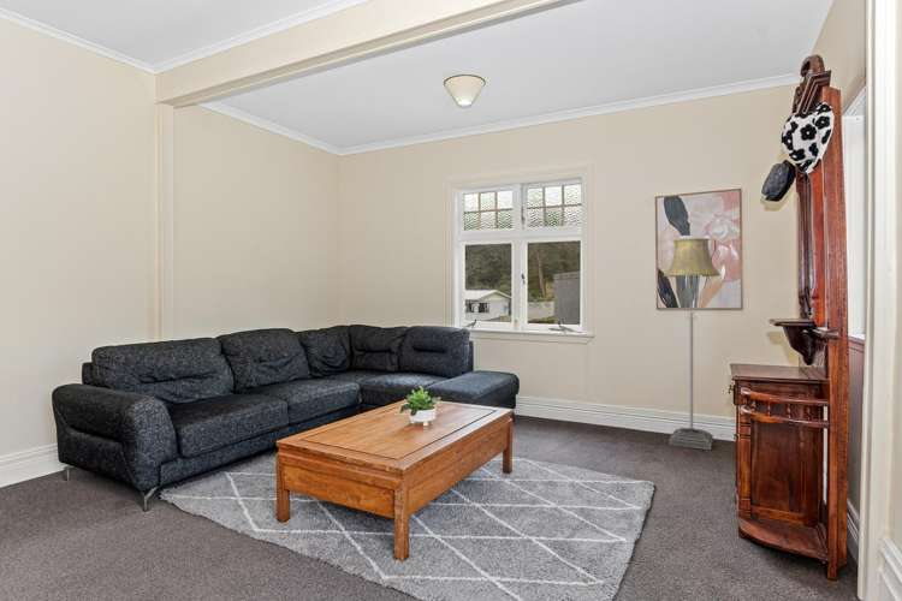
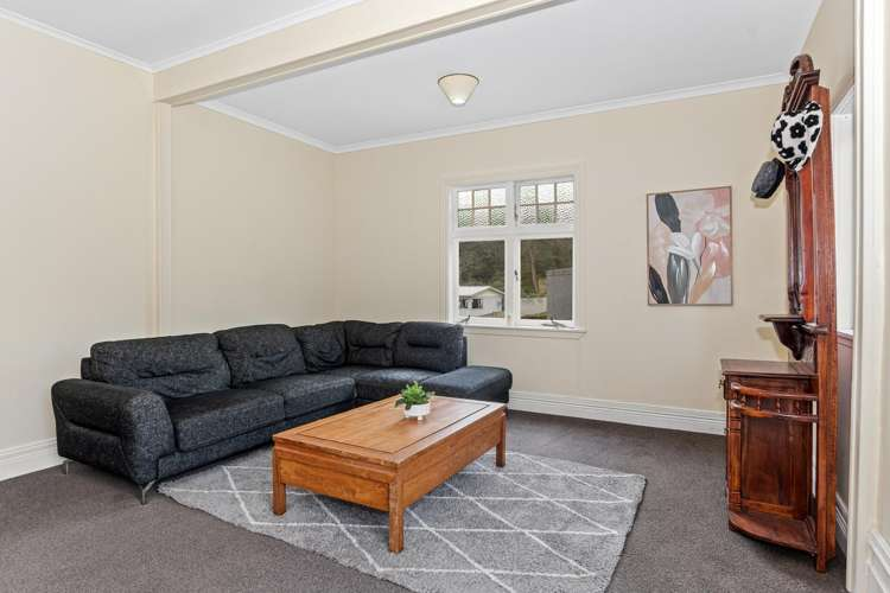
- floor lamp (690, 341)
